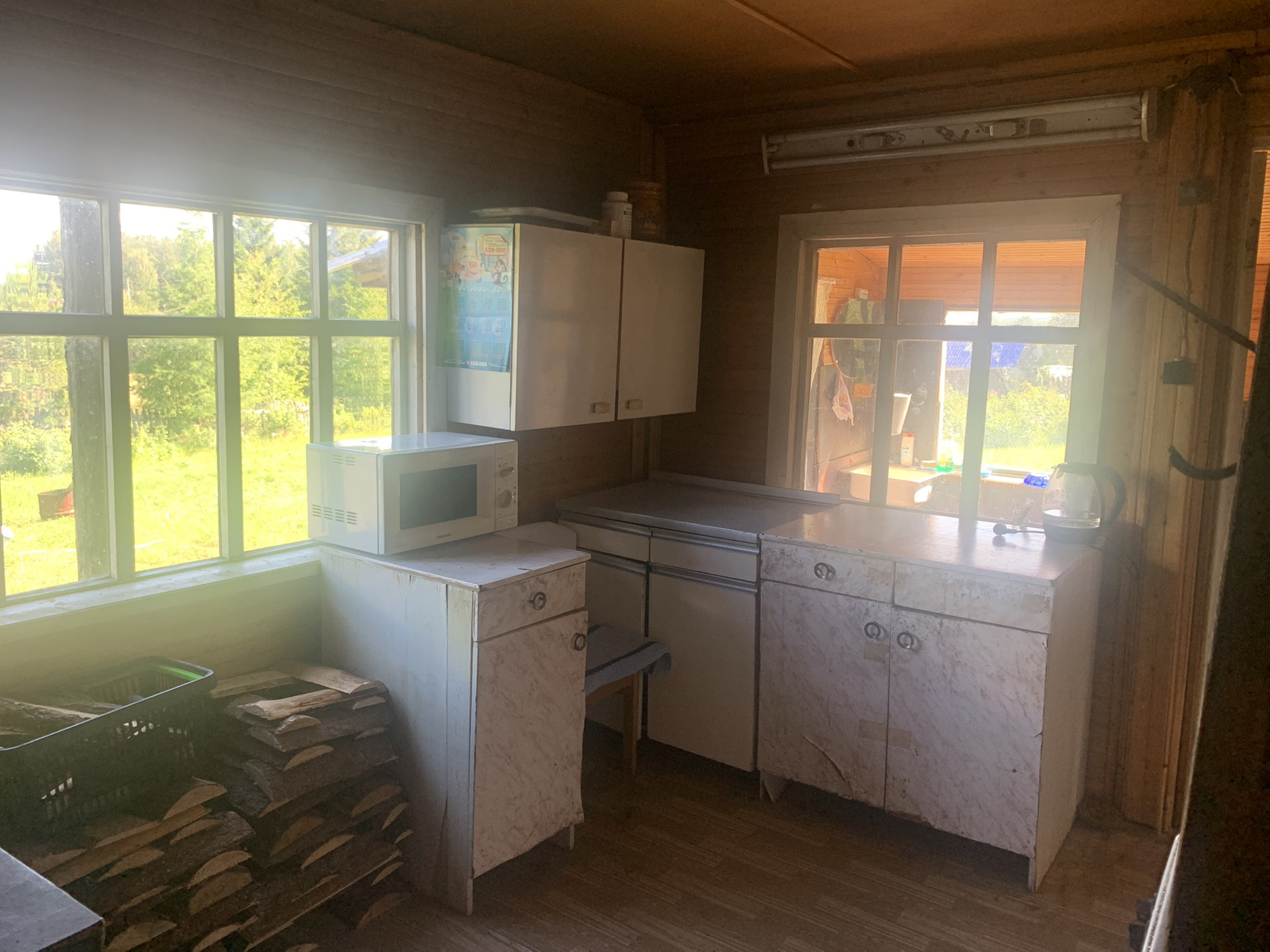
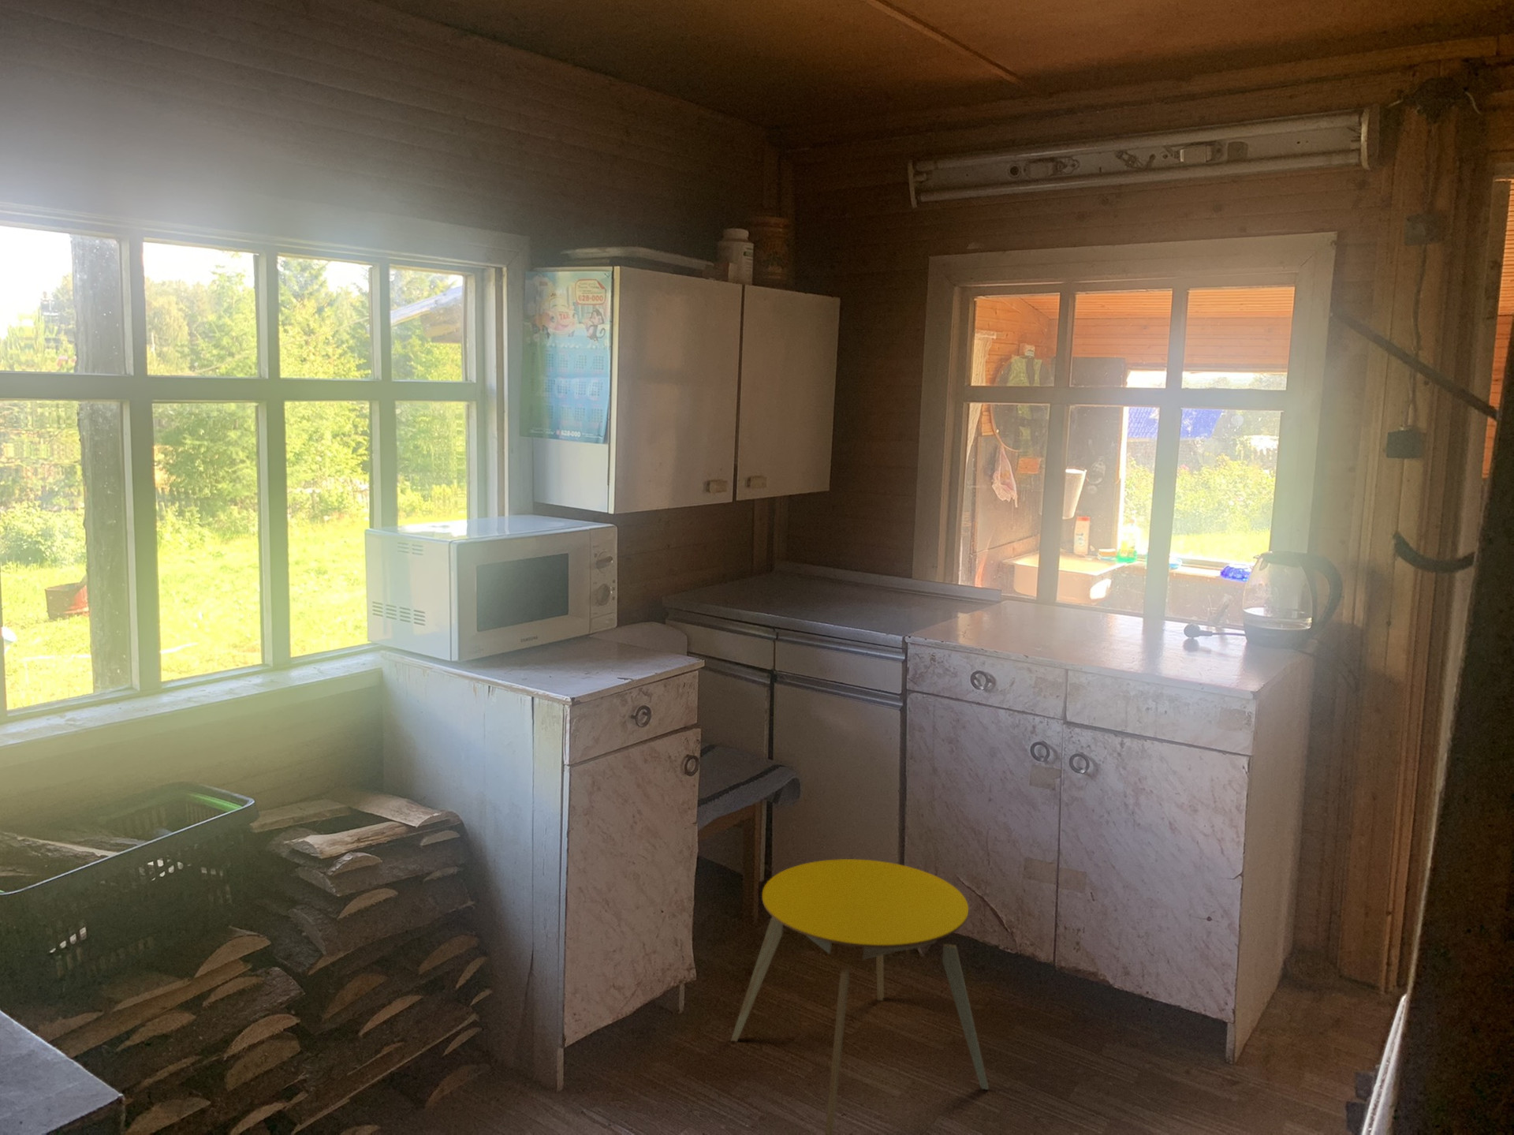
+ stool (848, 980)
